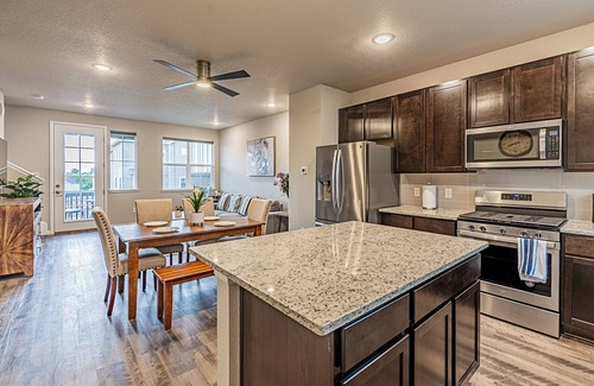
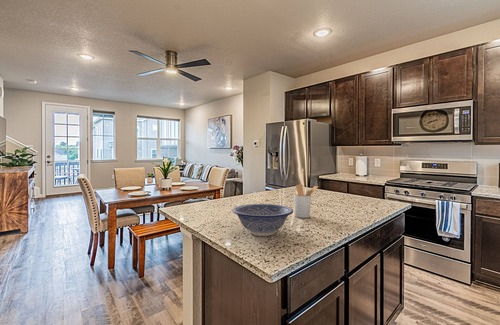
+ decorative bowl (262, 220)
+ utensil holder (306, 200)
